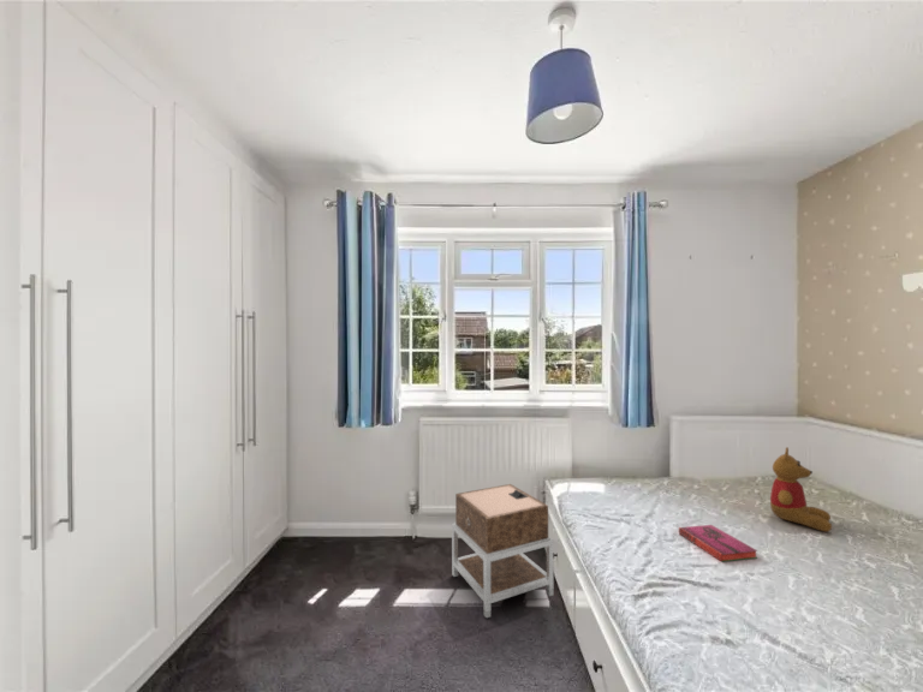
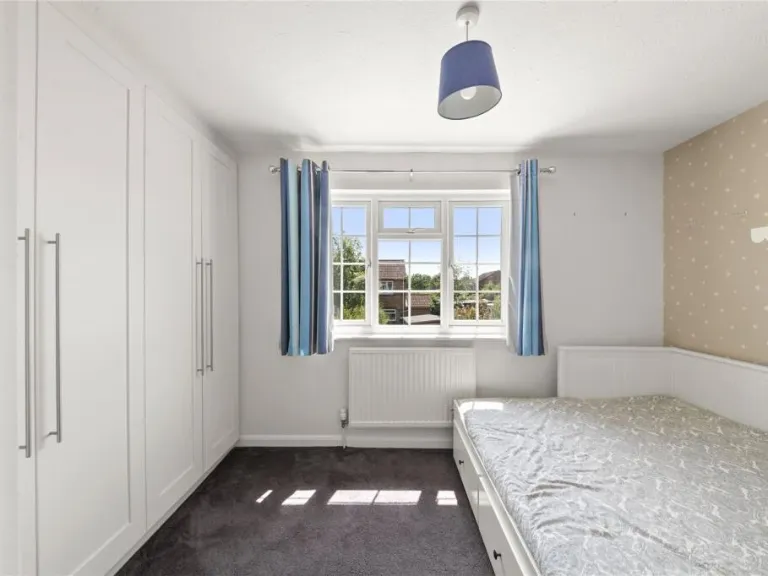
- teddy bear (799, 485)
- nightstand (500, 539)
- hardback book (715, 542)
